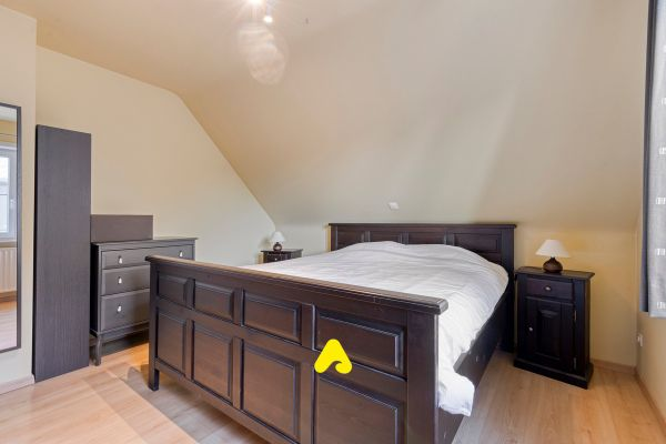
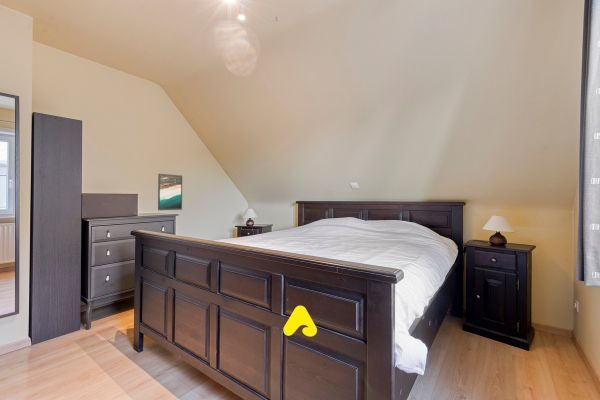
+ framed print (170, 192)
